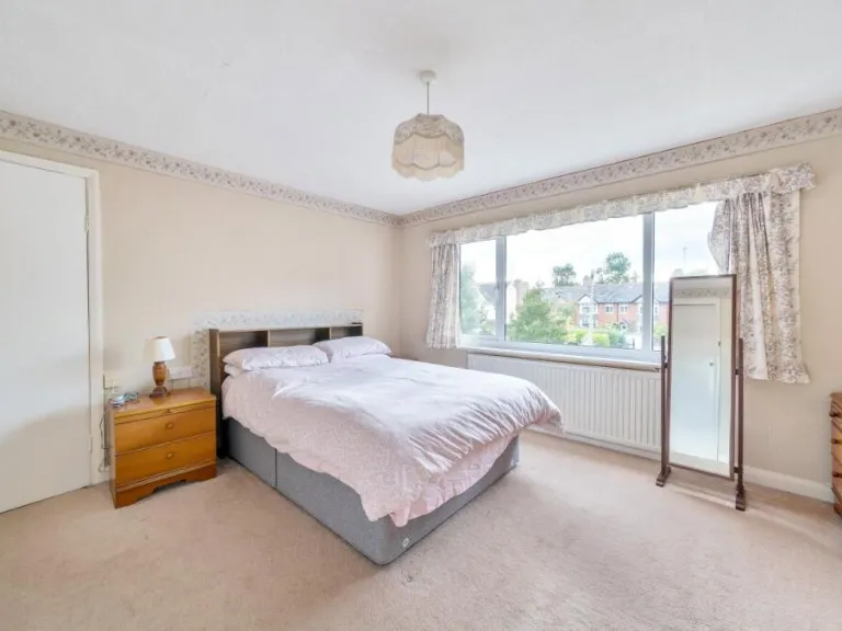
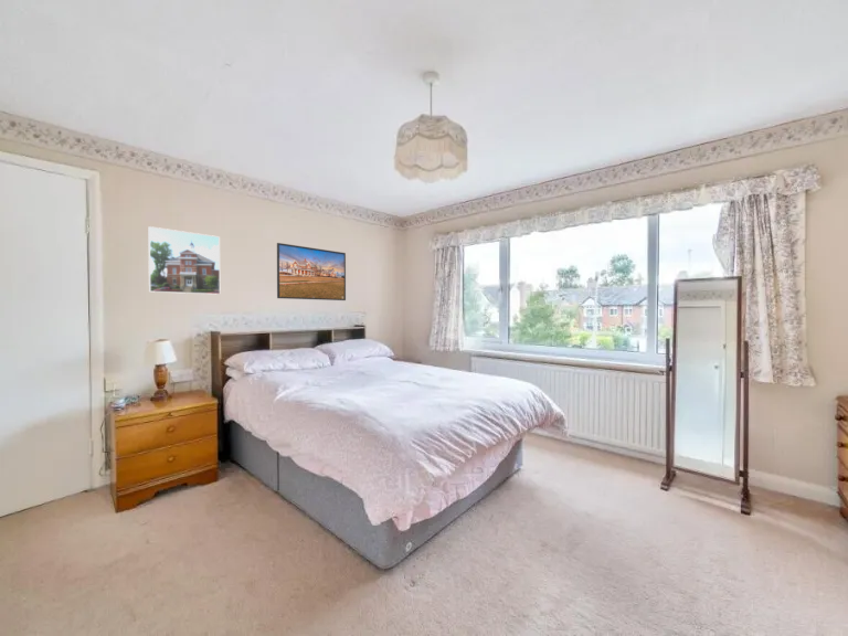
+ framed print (314, 274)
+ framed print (186, 262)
